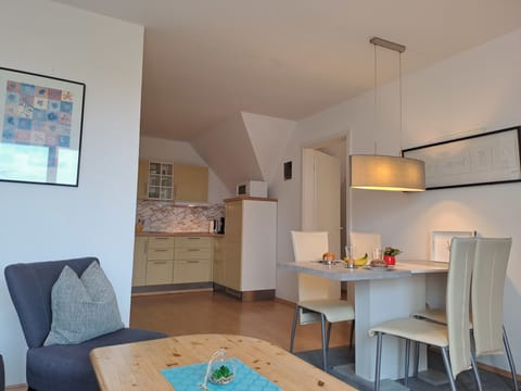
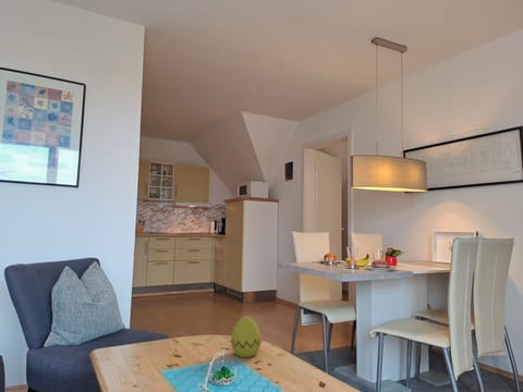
+ decorative egg (245, 334)
